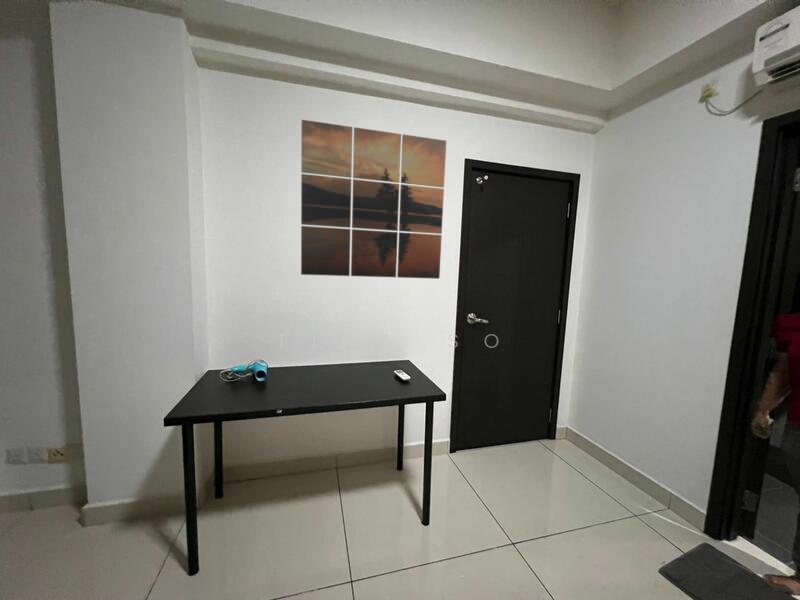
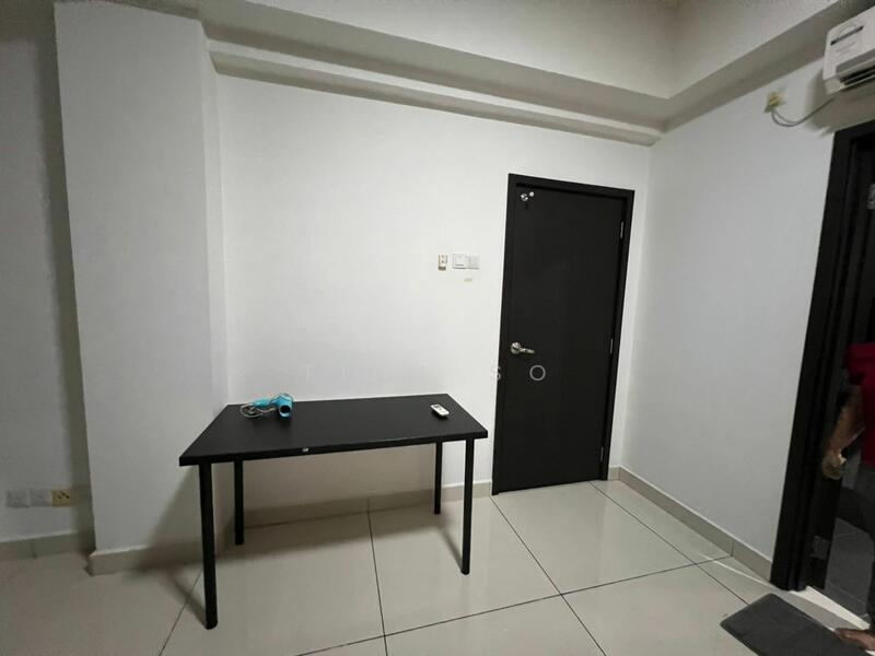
- wall art (375, 205)
